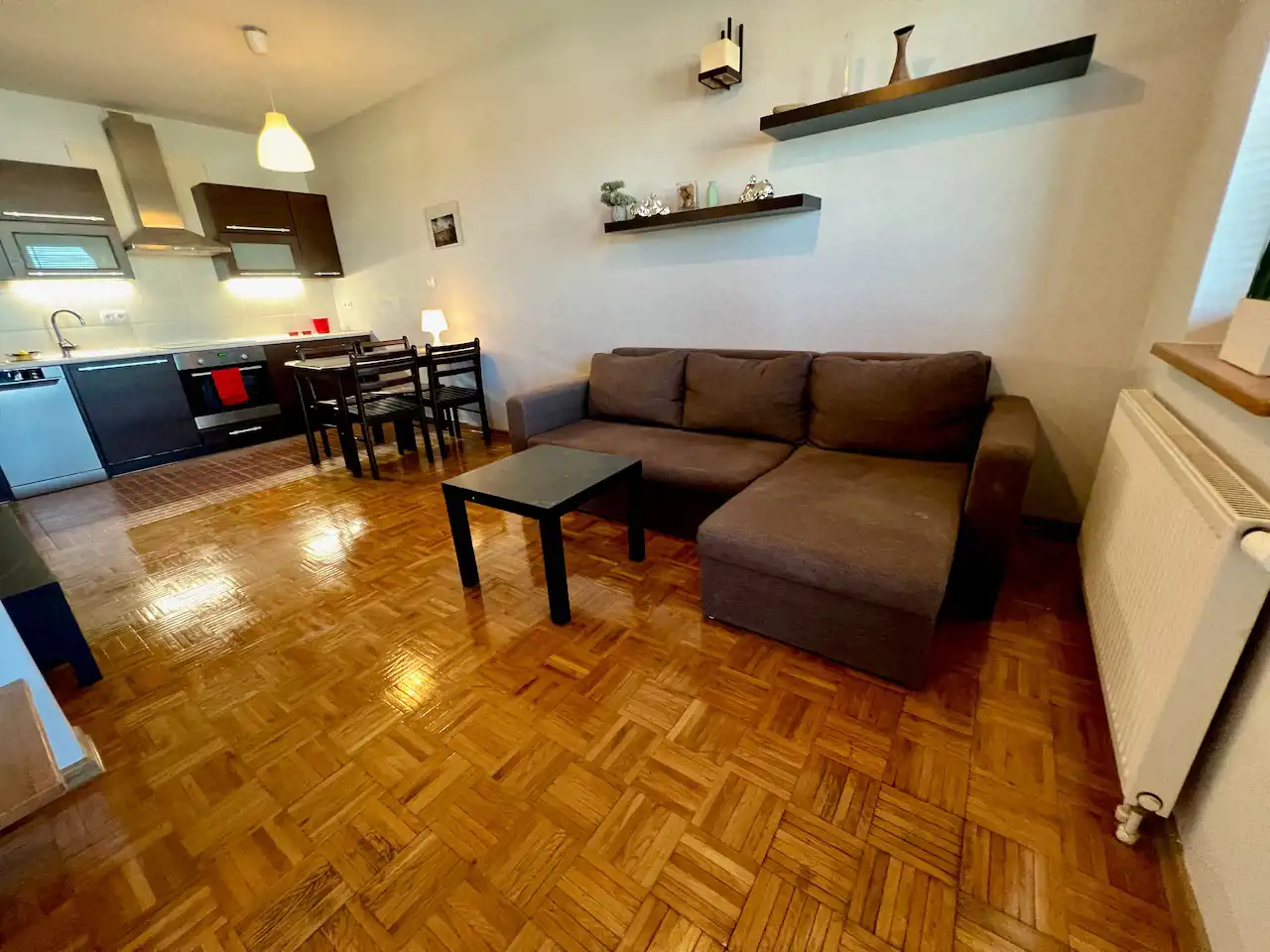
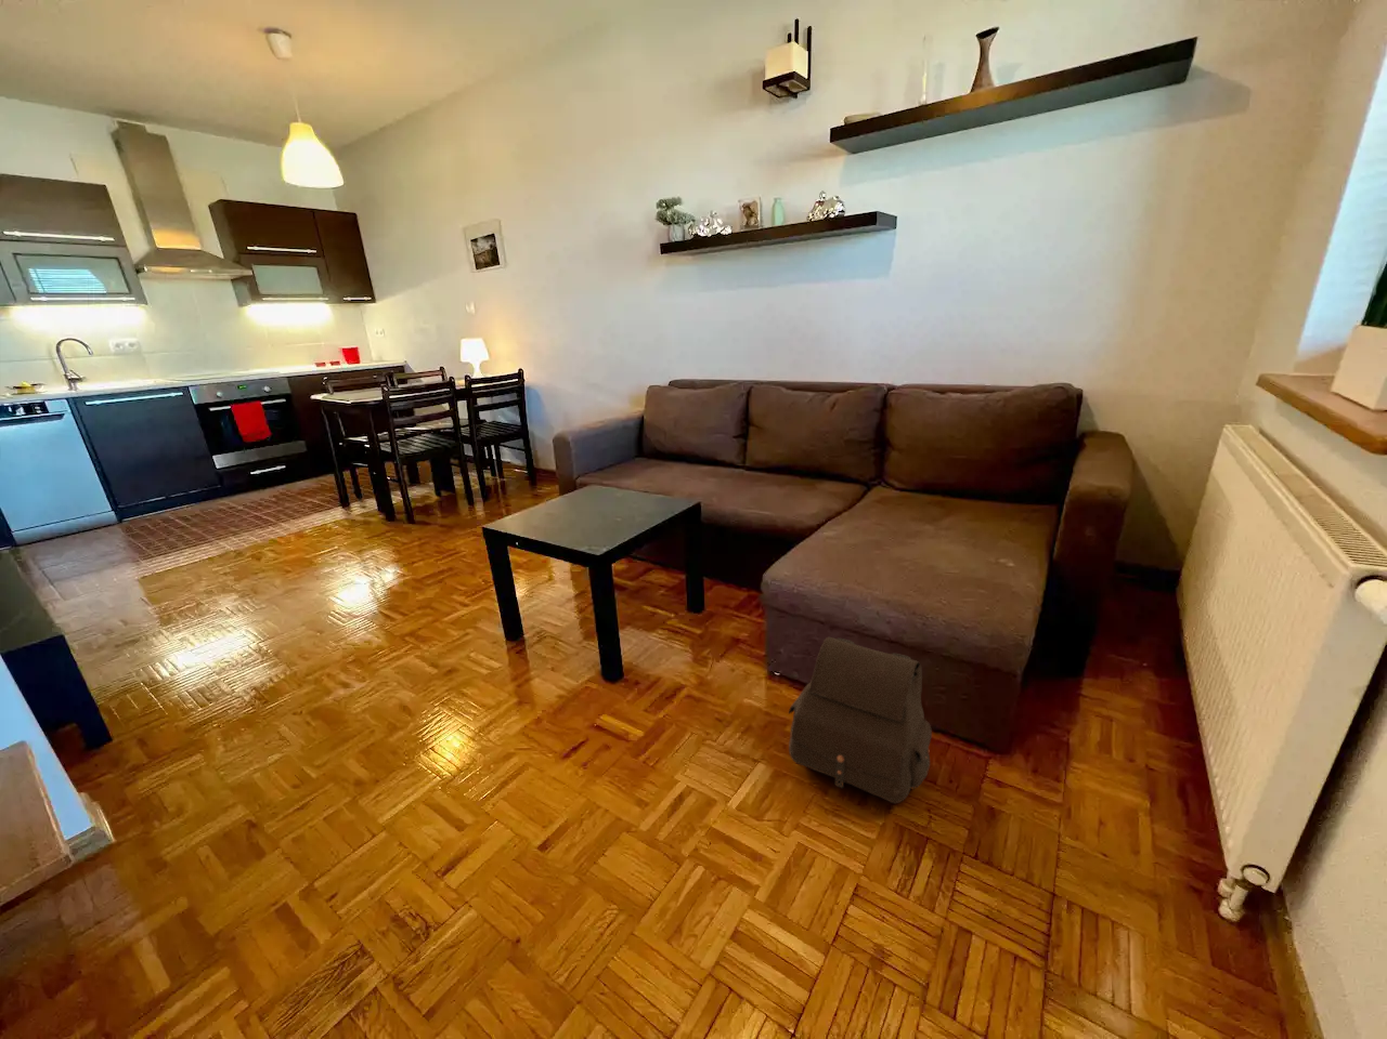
+ satchel (863, 706)
